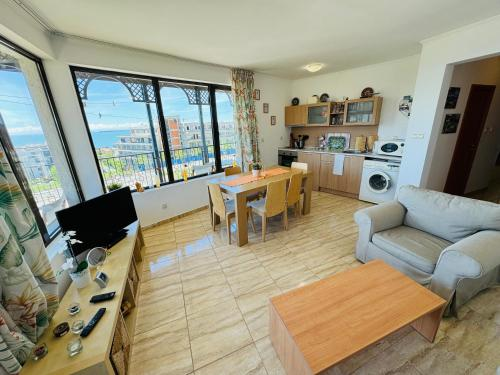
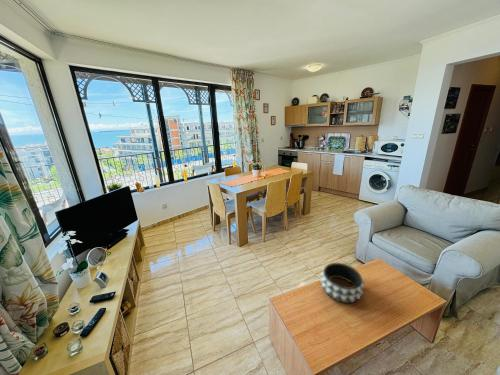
+ decorative bowl (343, 279)
